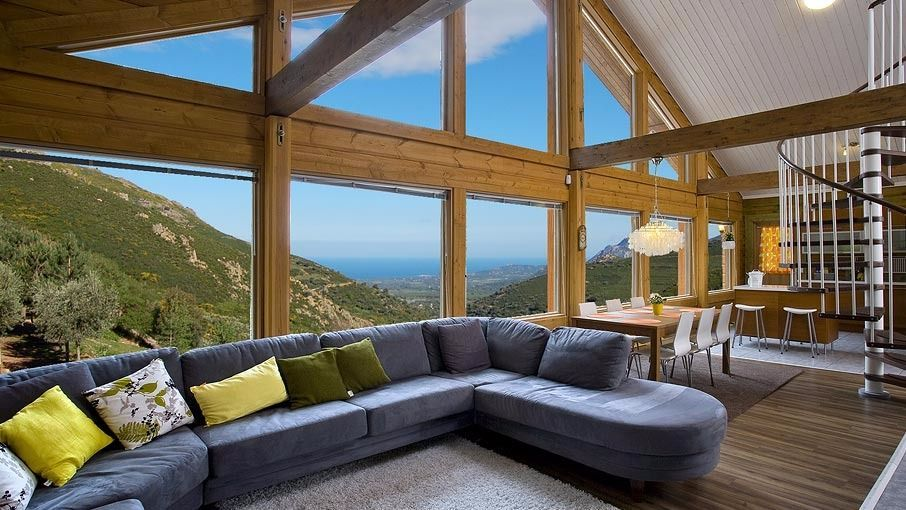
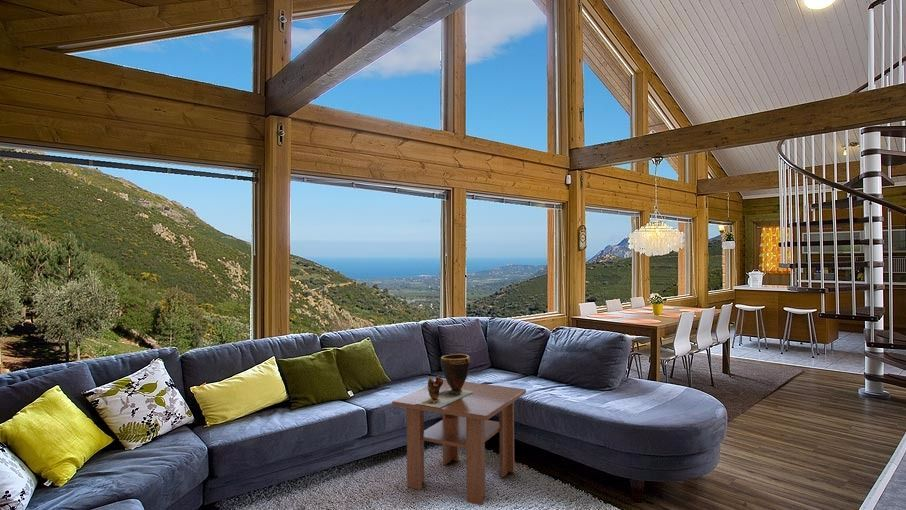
+ clay pot (446, 377)
+ coffee table (462, 436)
